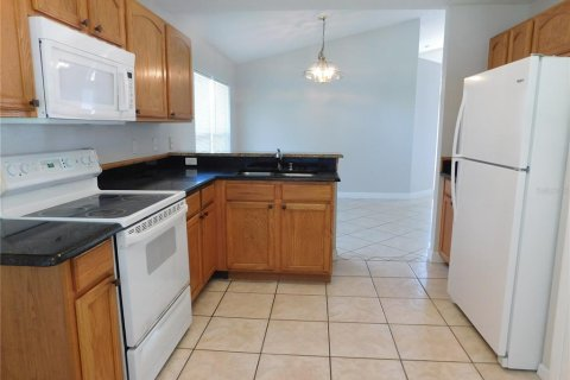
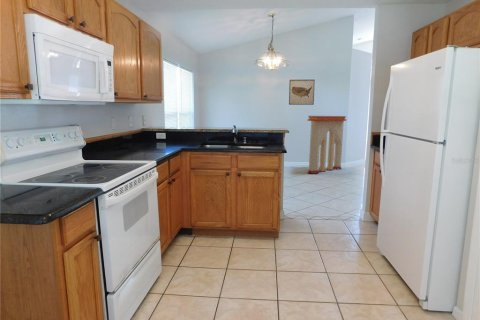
+ console table (326, 143)
+ wall art (301, 92)
